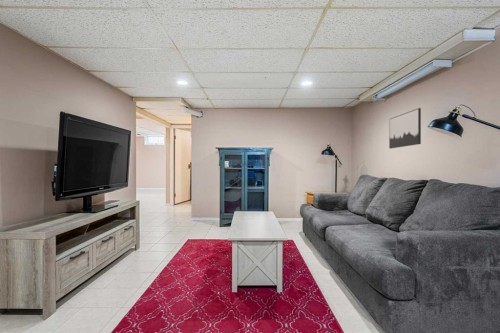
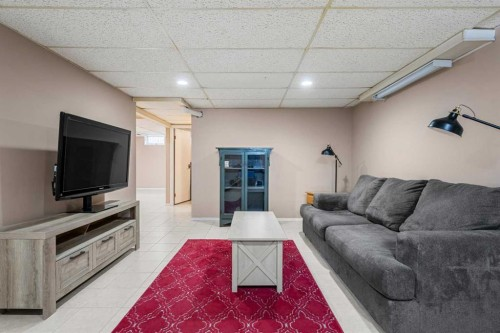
- wall art (403, 130)
